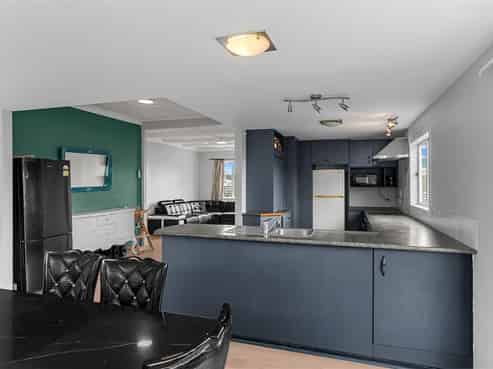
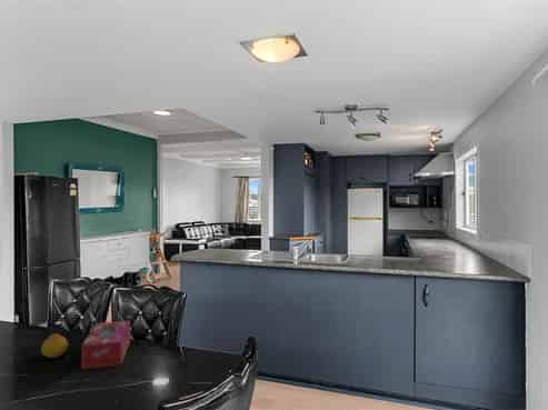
+ tissue box (108, 342)
+ fruit (54, 344)
